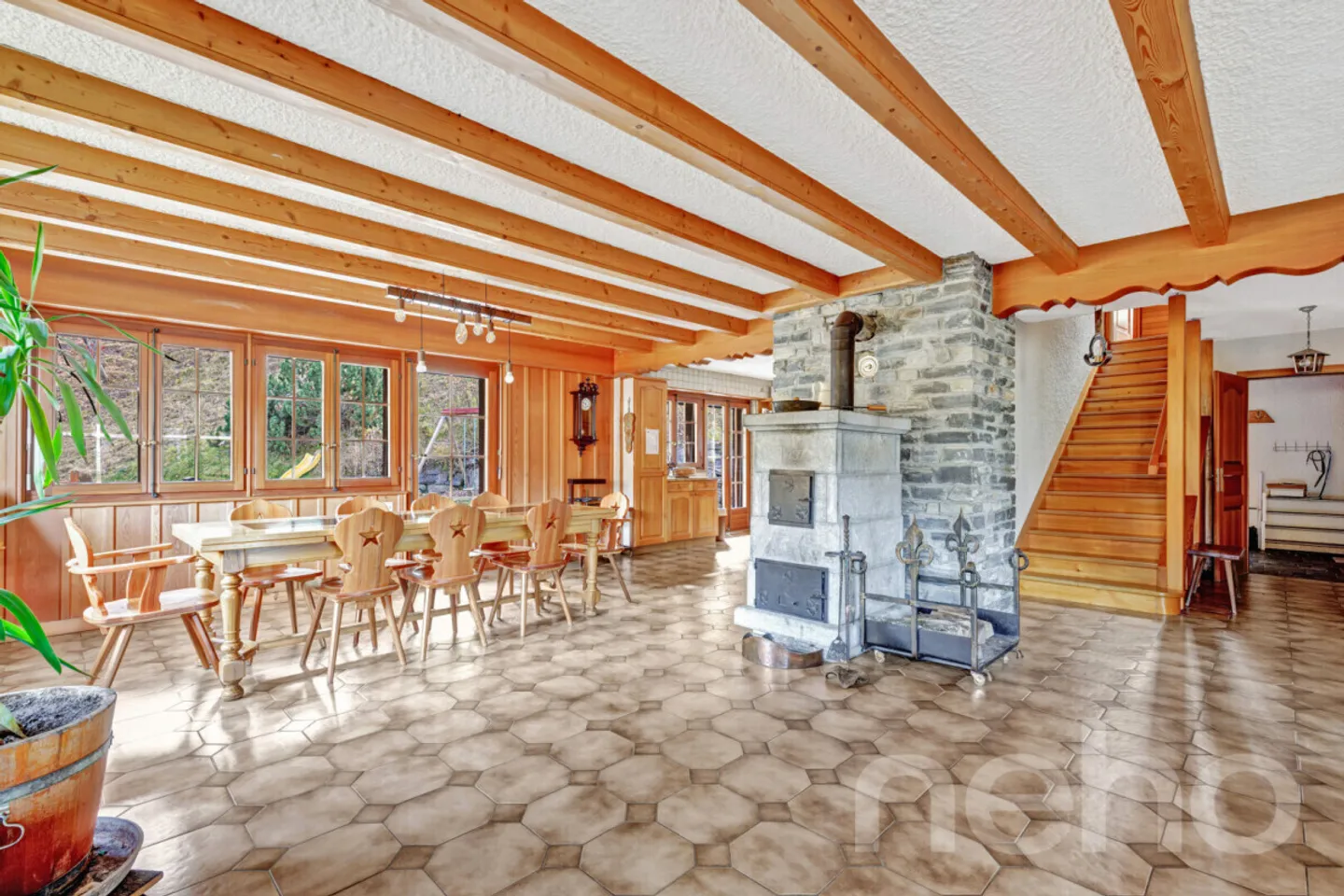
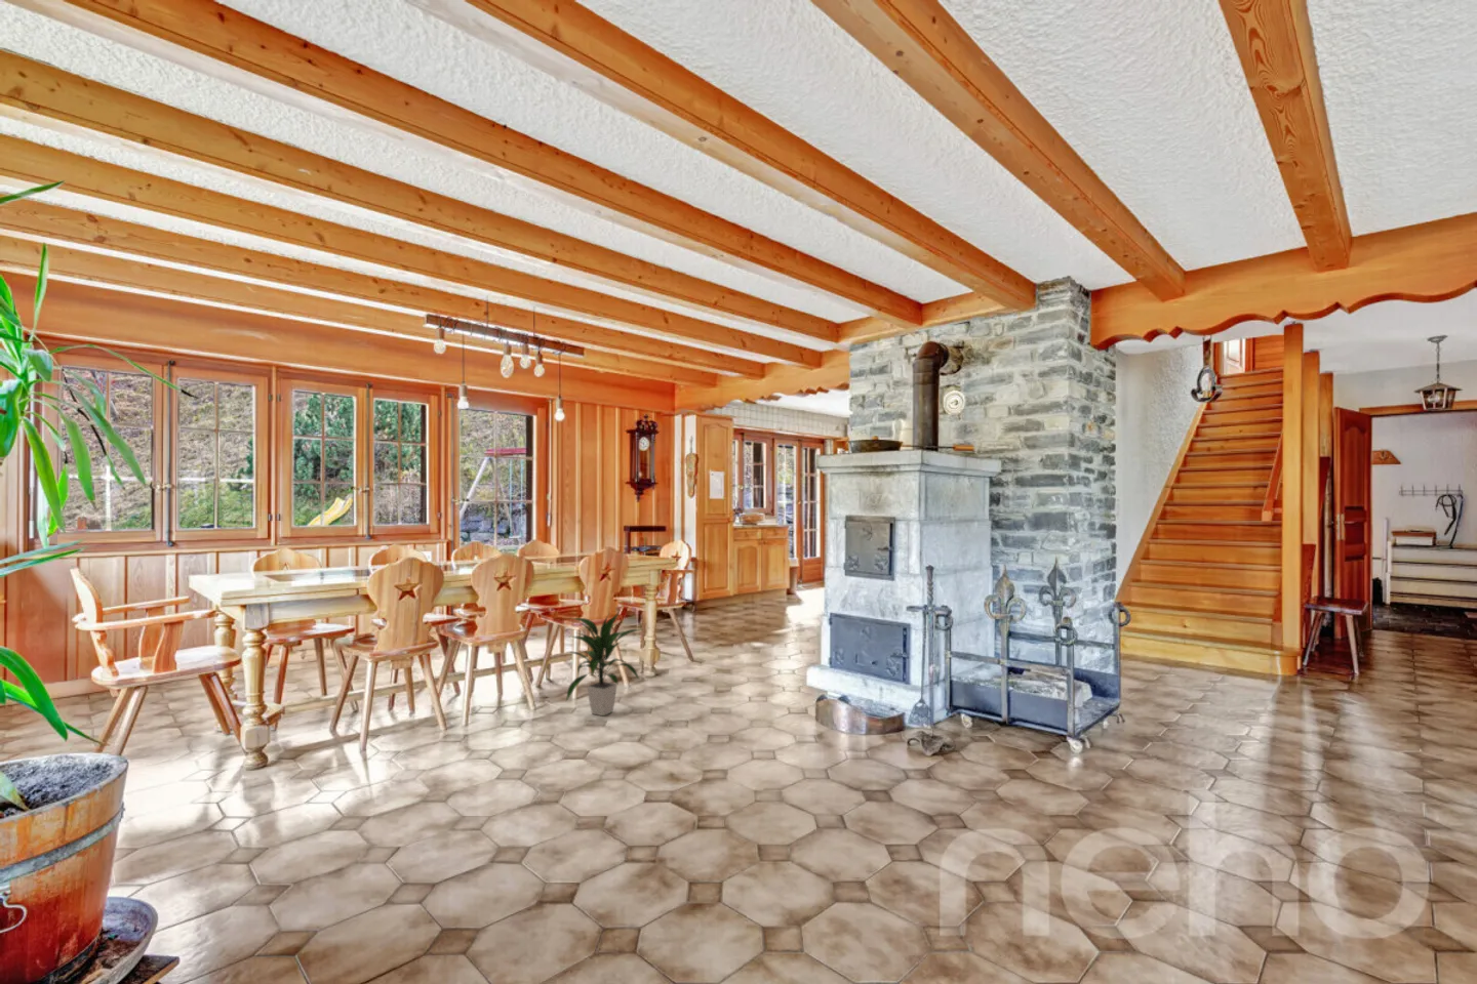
+ indoor plant (598, 661)
